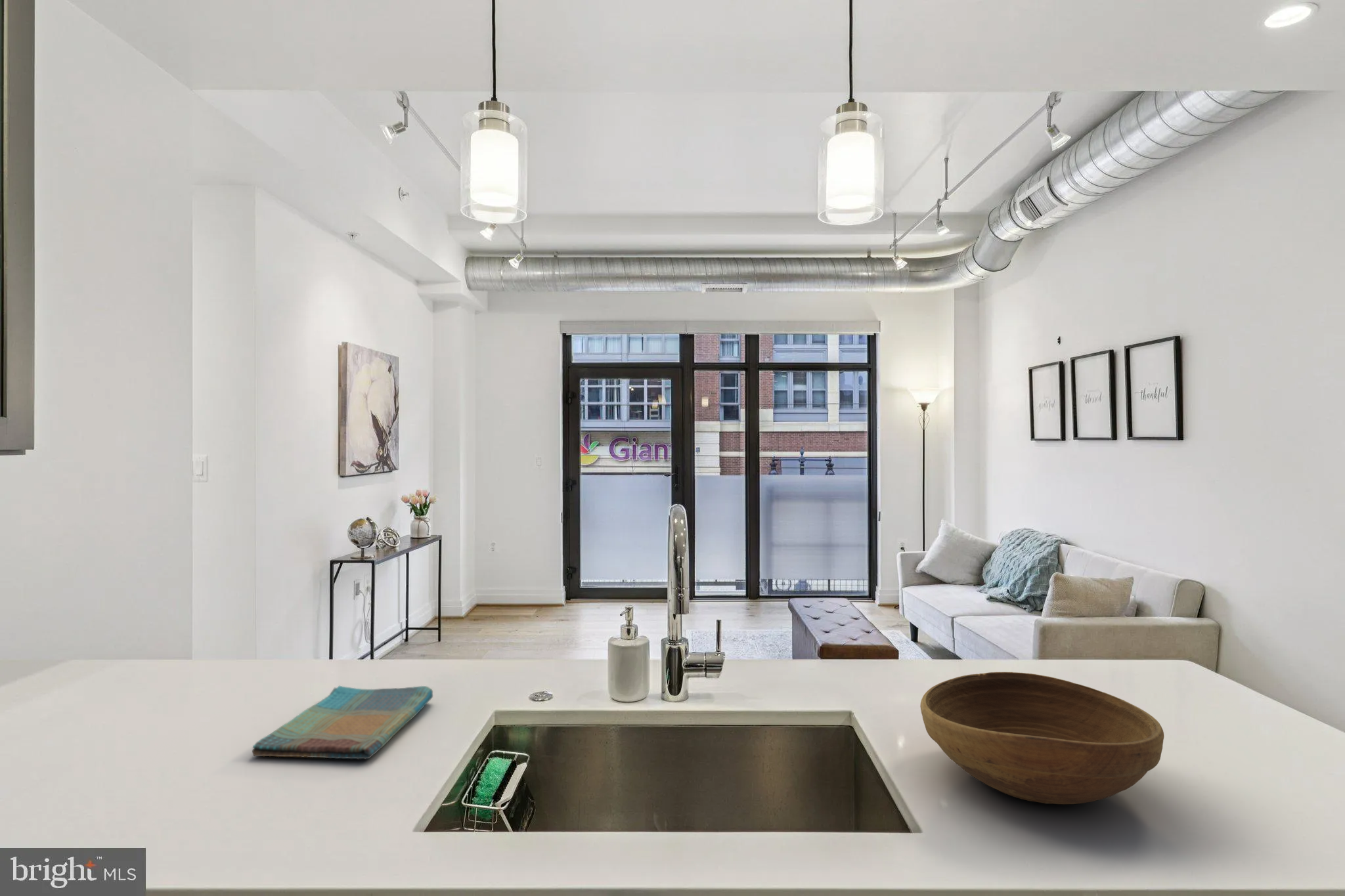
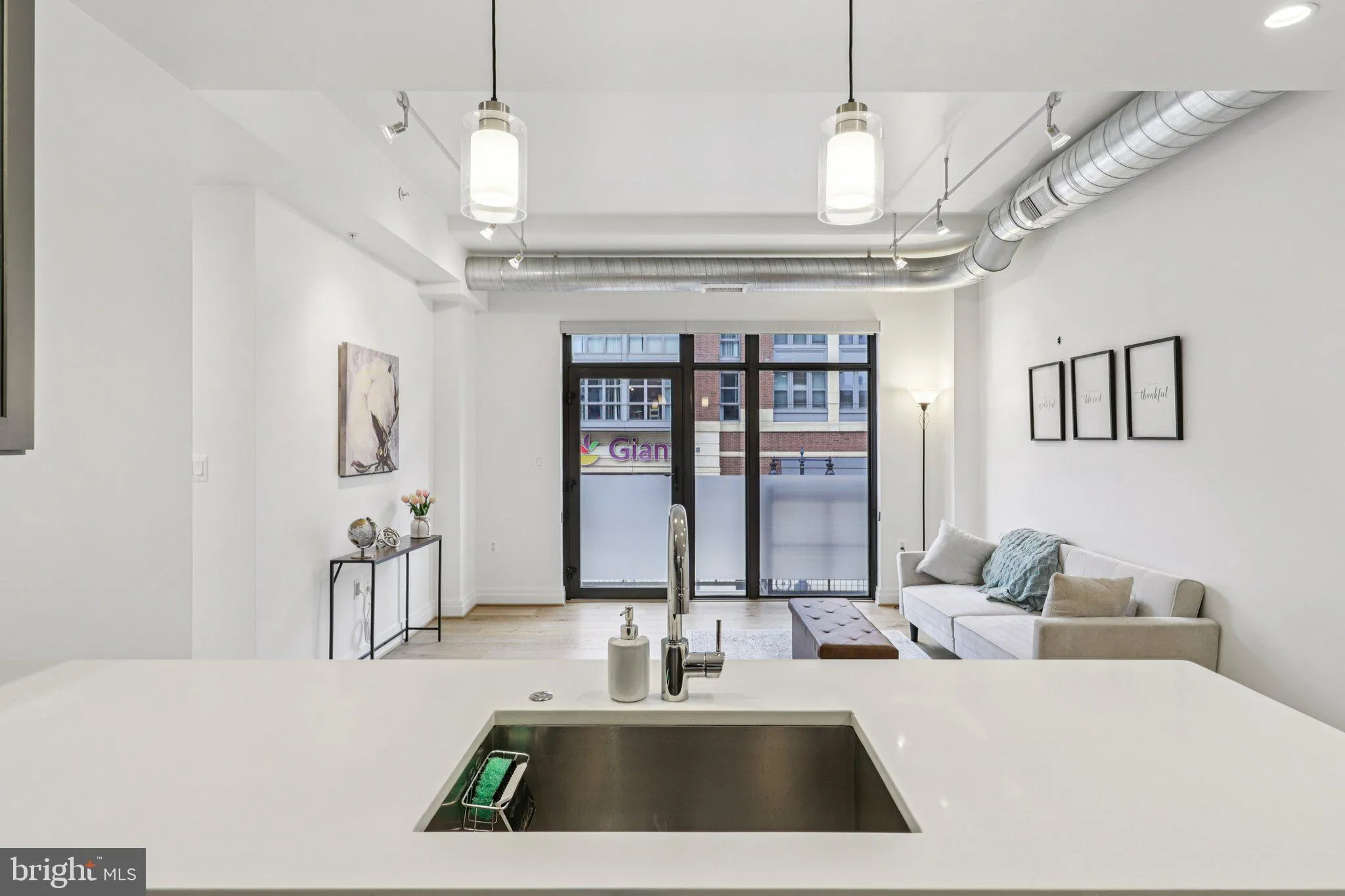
- bowl (1034, 740)
- dish towel (352, 718)
